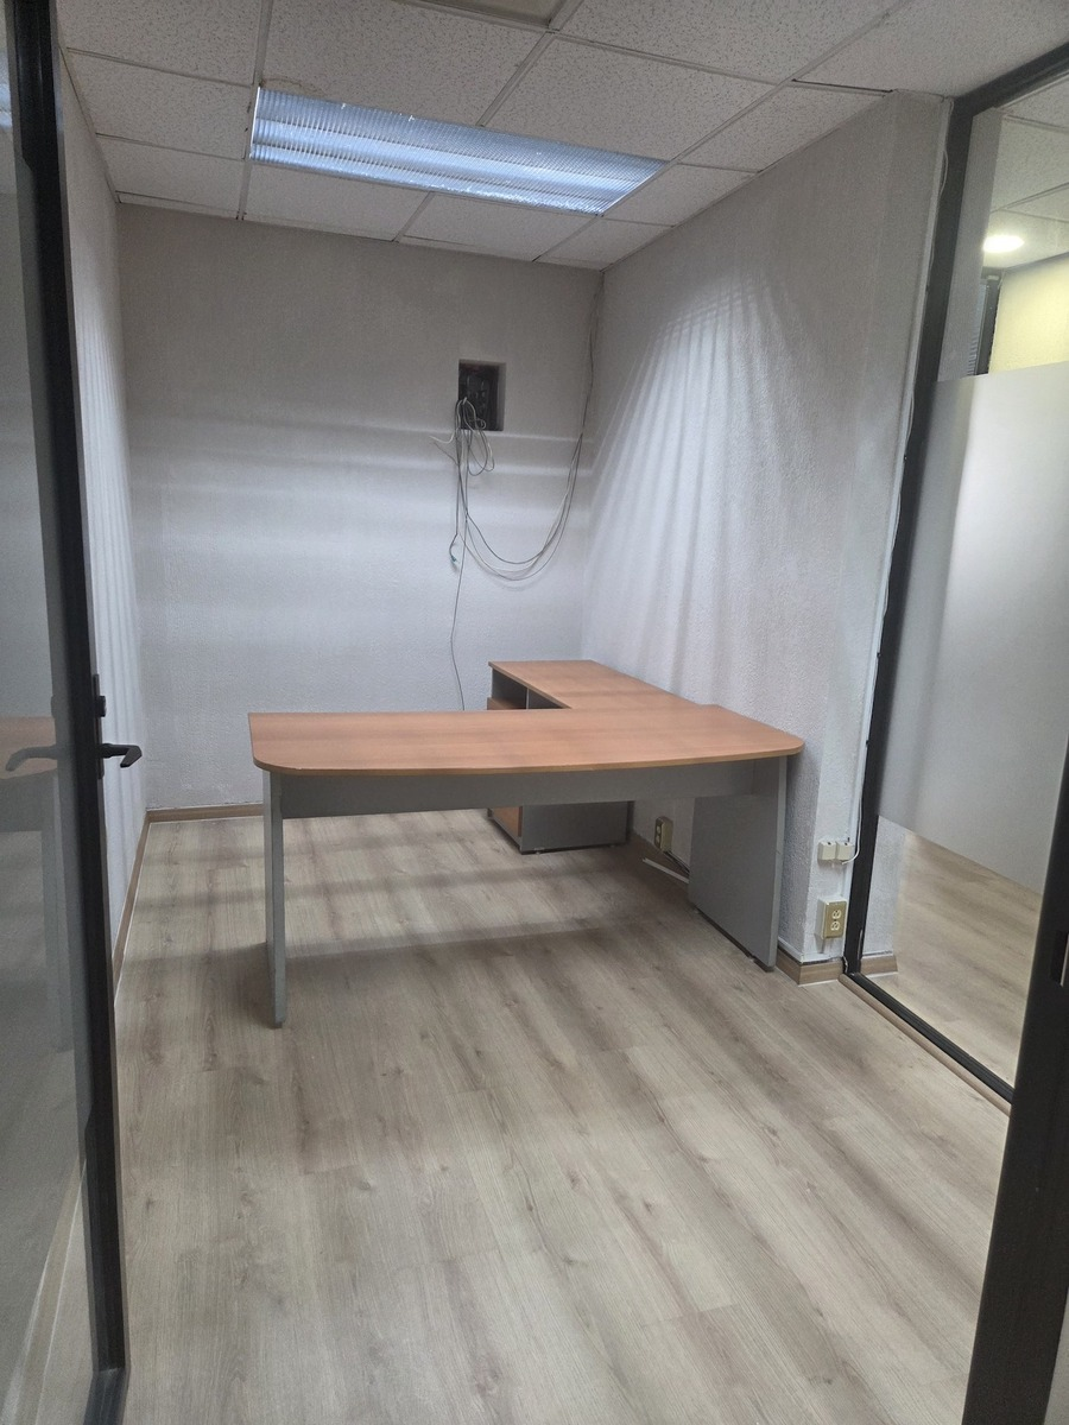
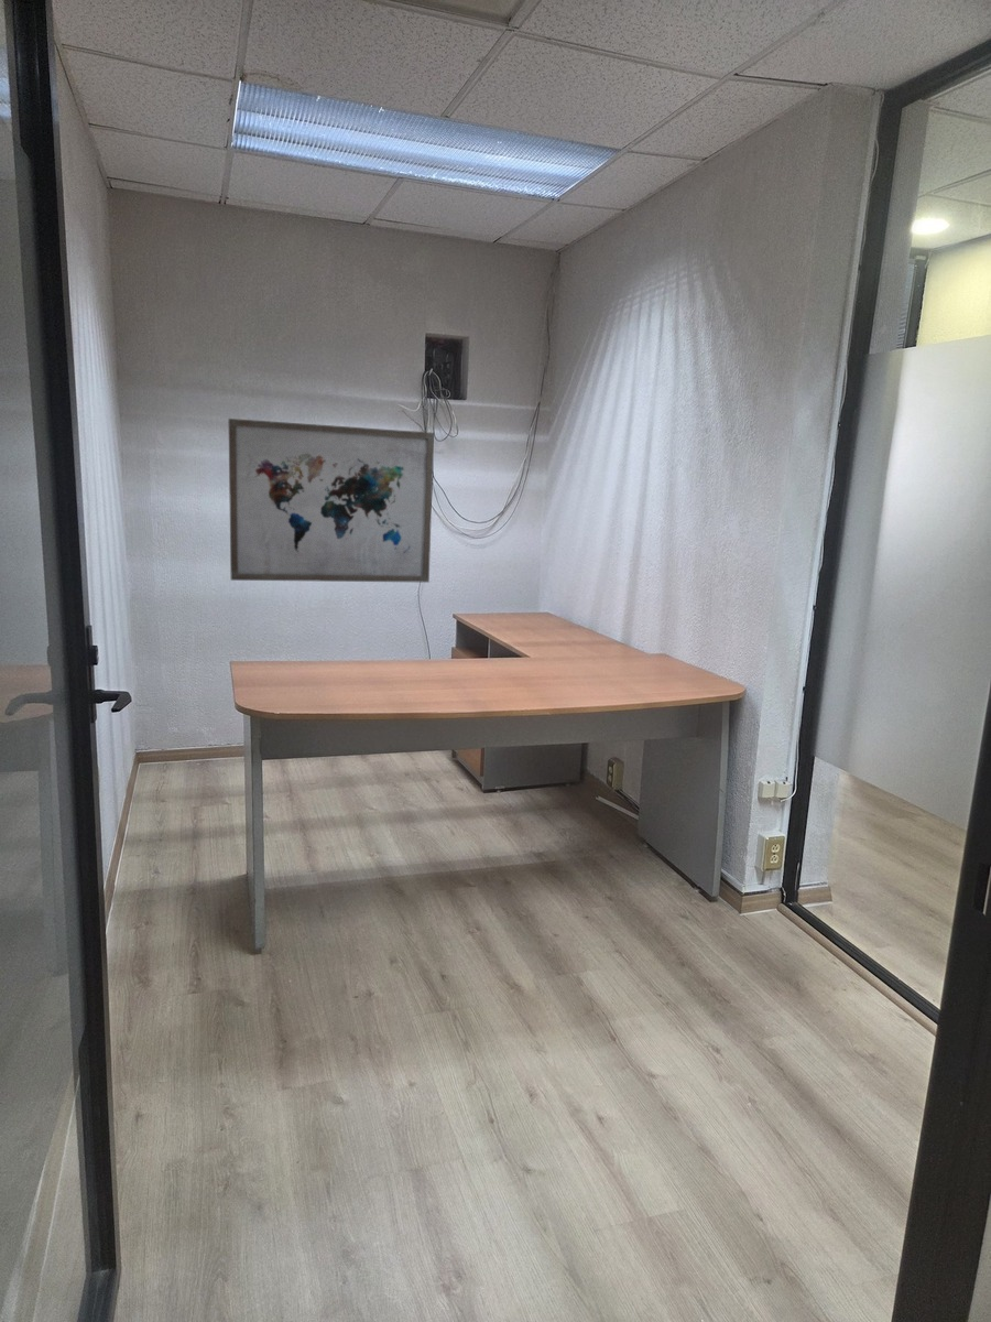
+ wall art (334, 505)
